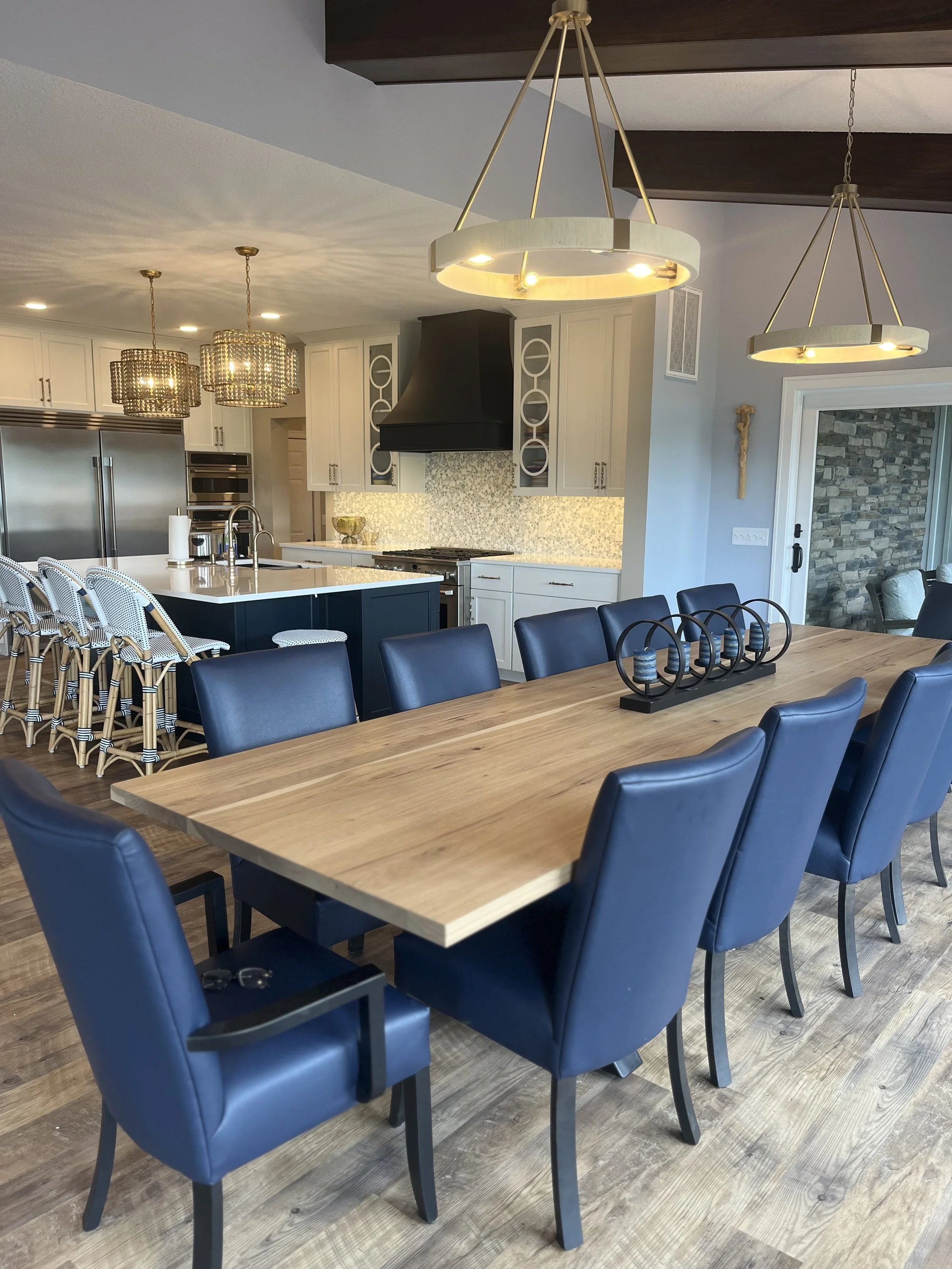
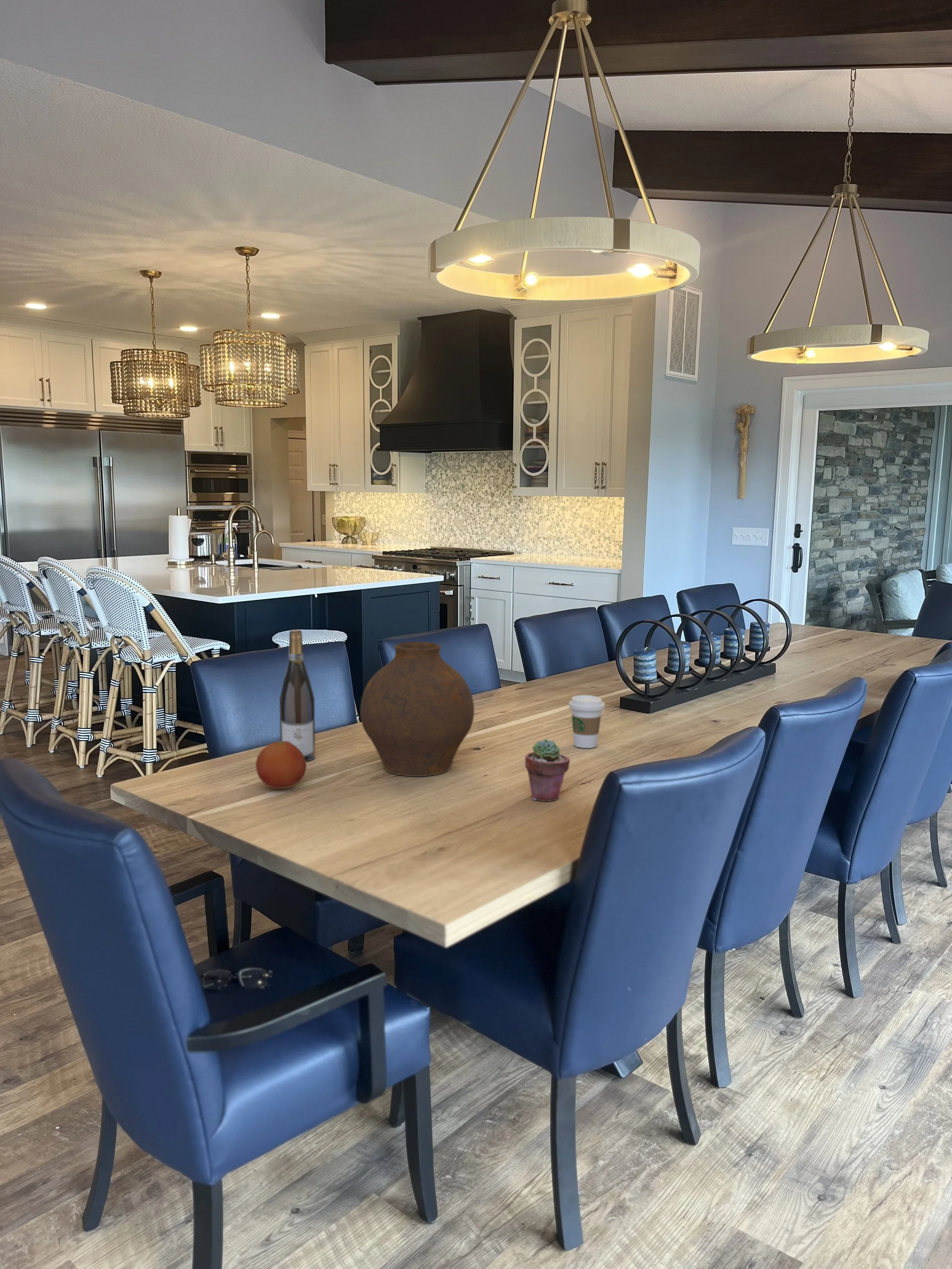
+ coffee cup (586, 721)
+ potted succulent (546, 768)
+ wine bottle (297, 694)
+ vase (417, 706)
+ fruit (281, 764)
